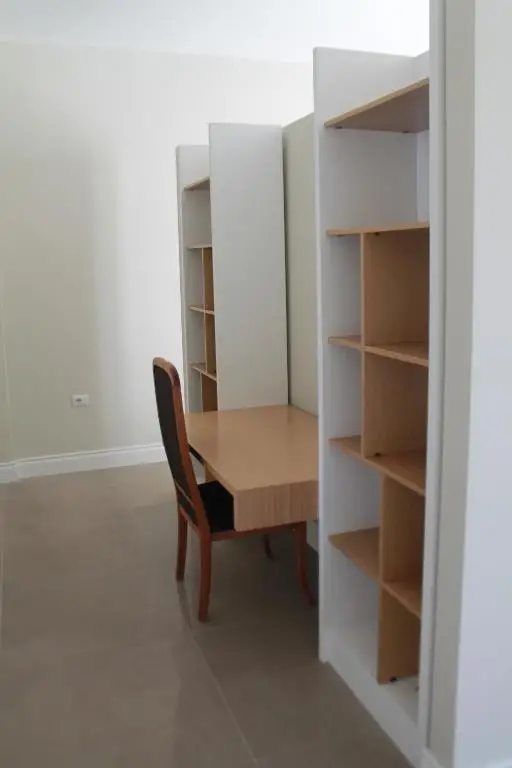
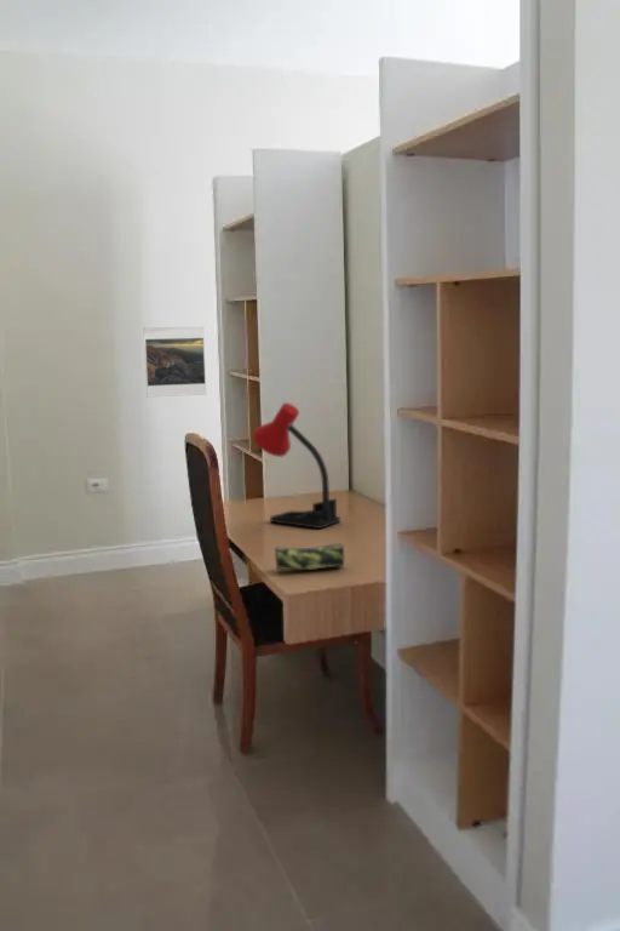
+ desk lamp (286, 453)
+ pencil case (308, 556)
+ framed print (174, 361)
